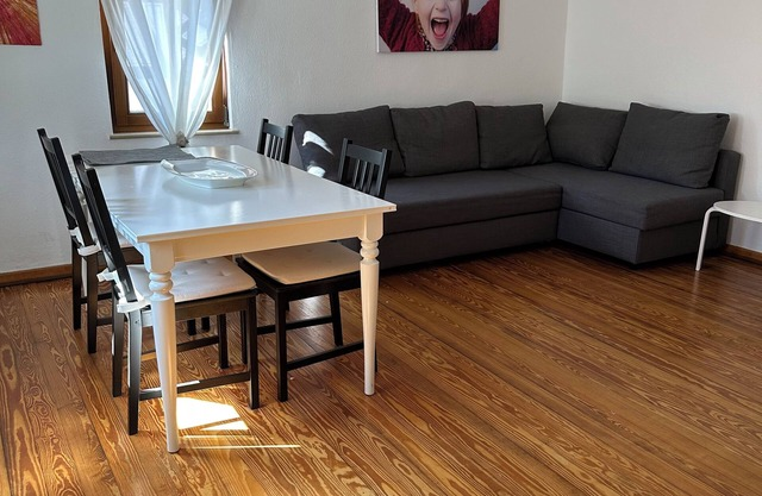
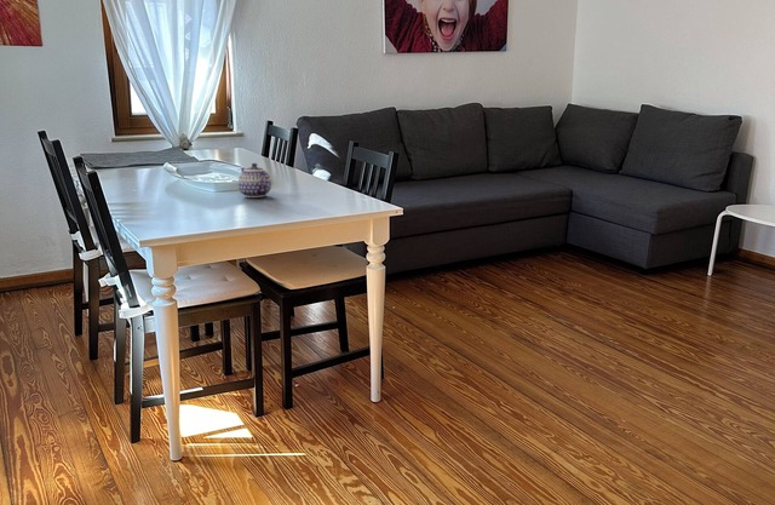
+ teapot (254, 179)
